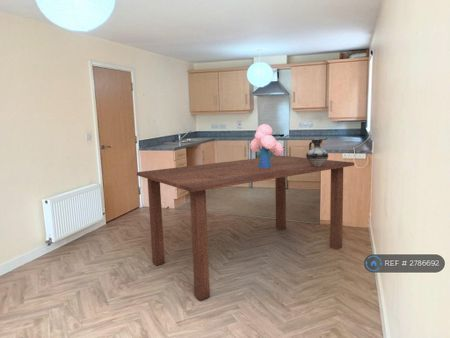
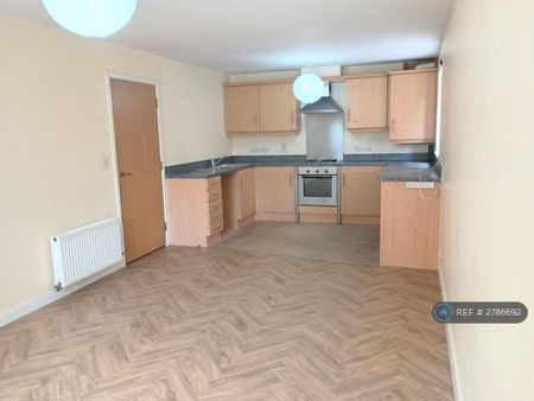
- dining table (276, 211)
- bouquet (265, 145)
- ceramic jug (317, 152)
